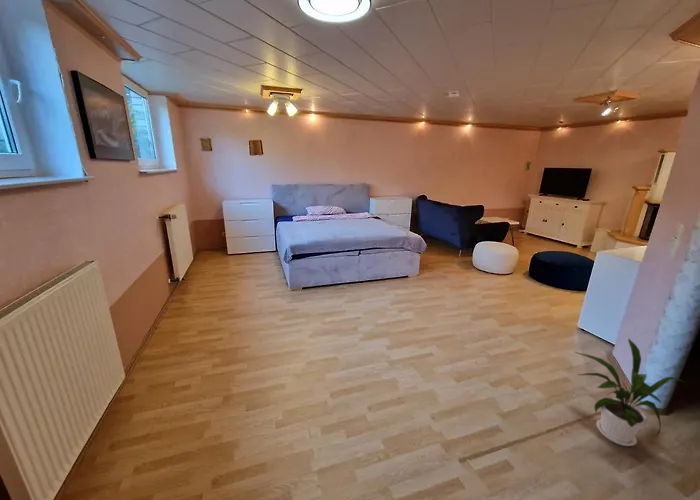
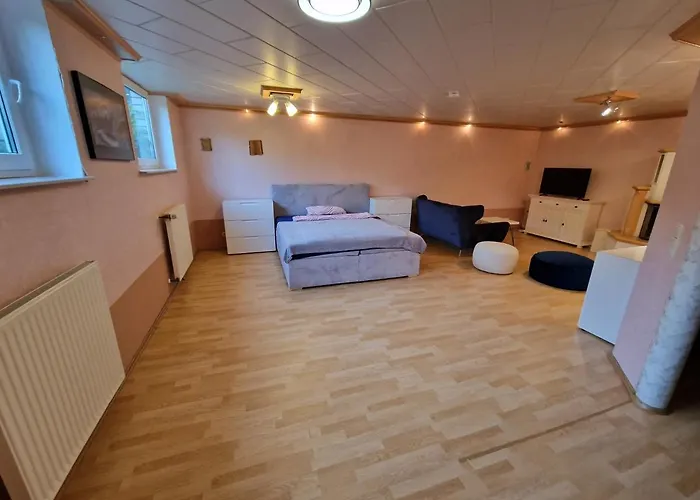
- house plant (625, 394)
